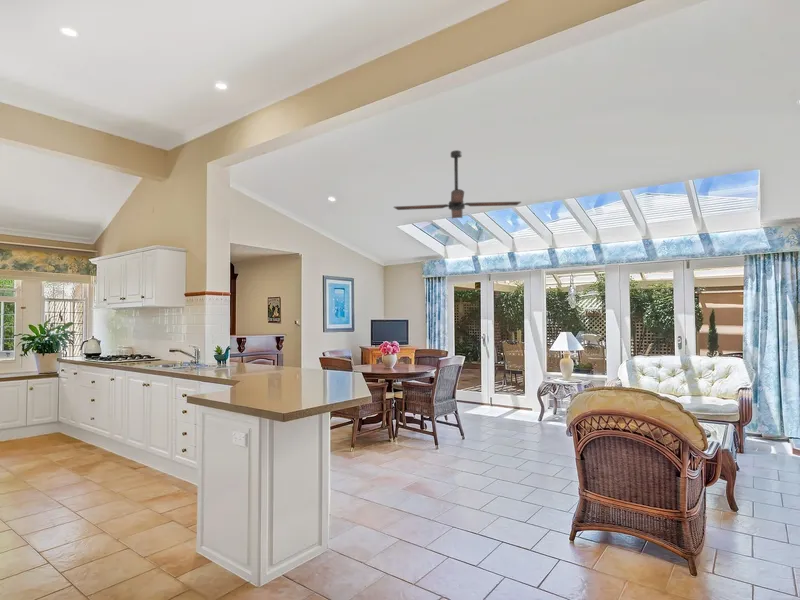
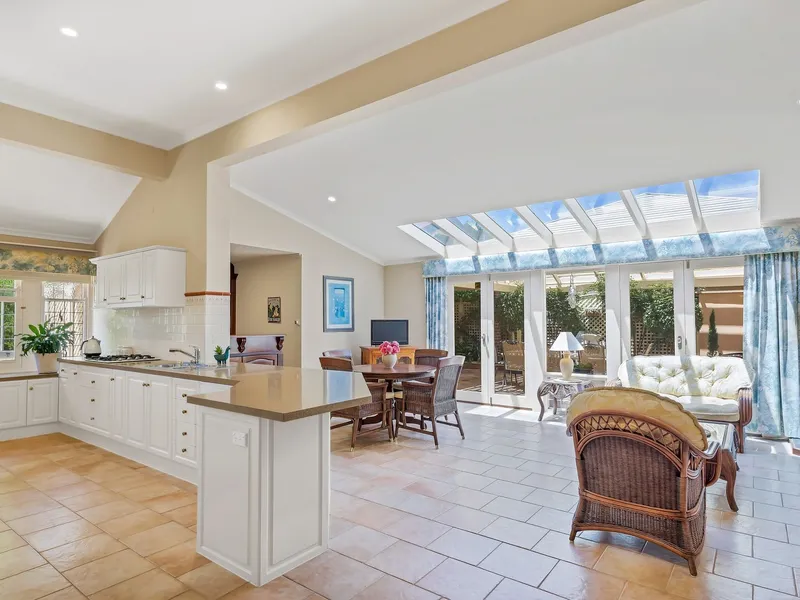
- ceiling fan (456, 181)
